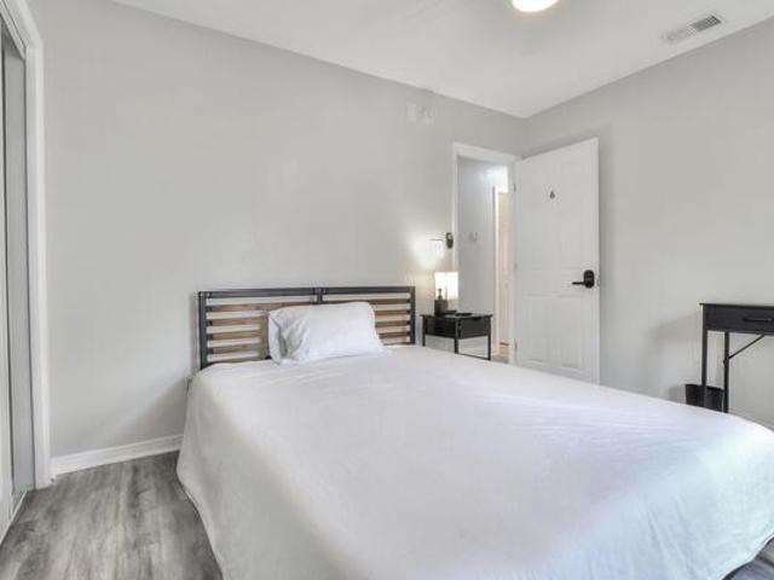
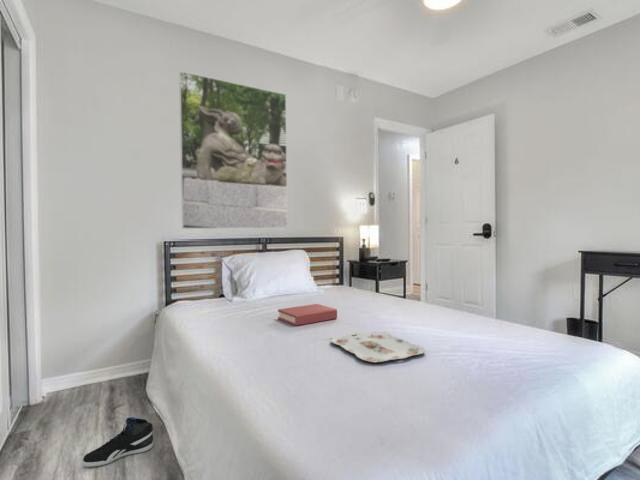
+ serving tray (375, 345)
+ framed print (237, 156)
+ sneaker (119, 437)
+ hardback book (307, 314)
